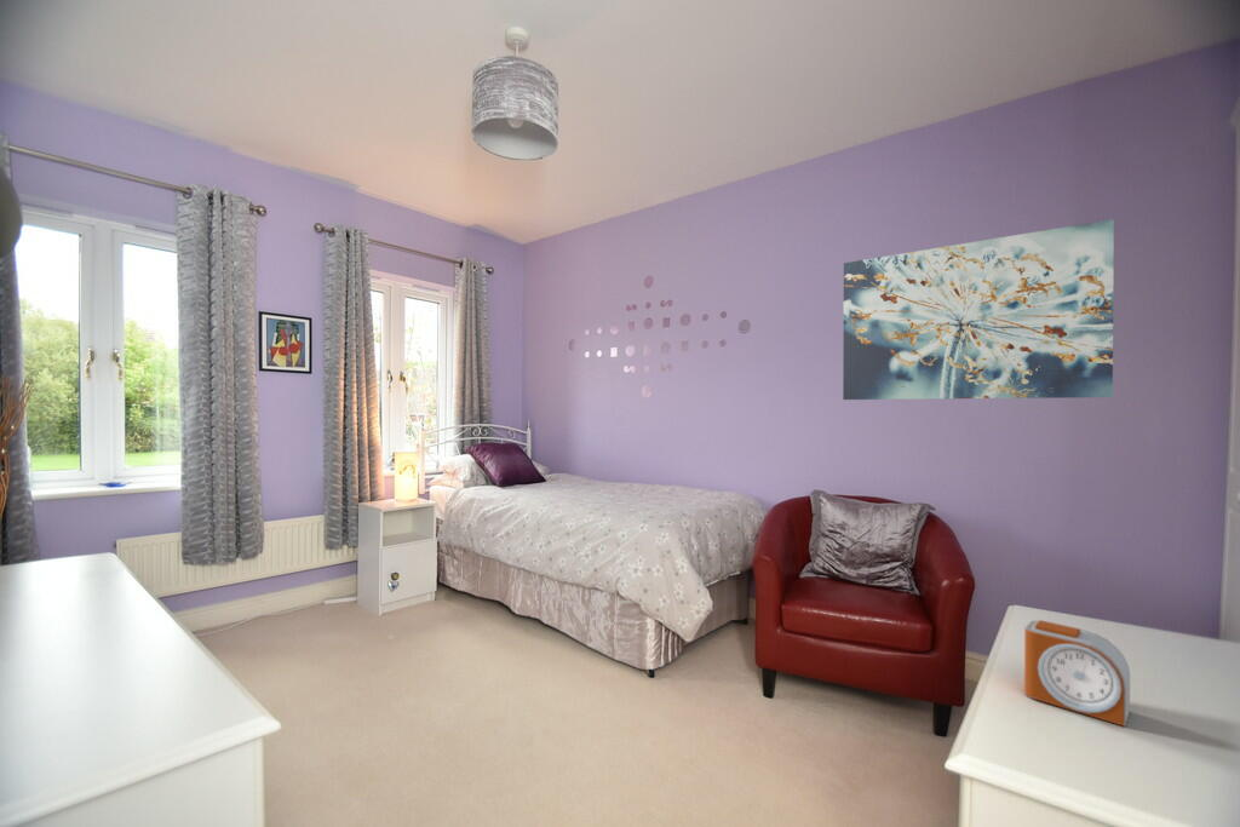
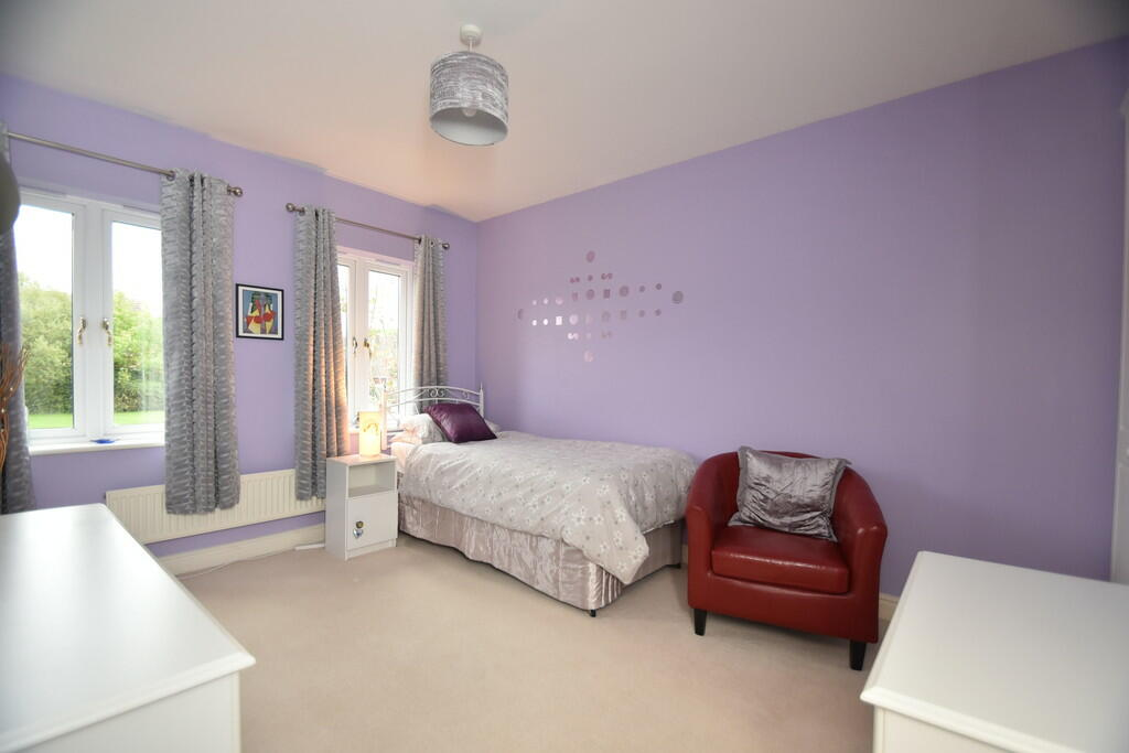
- alarm clock (1074, 666)
- wall art (960, 321)
